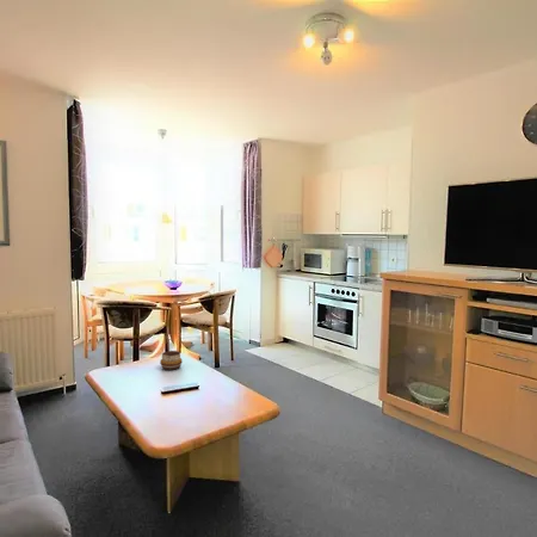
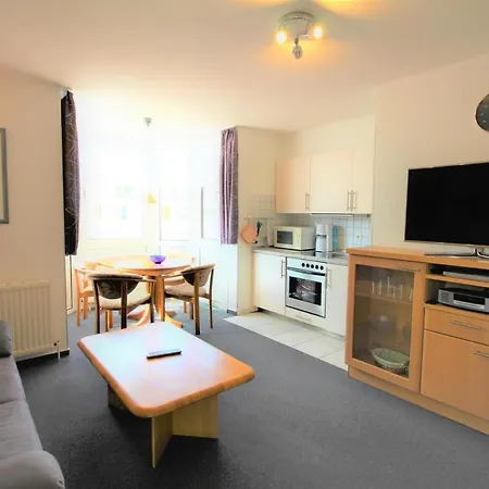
- decorative bowl (171, 360)
